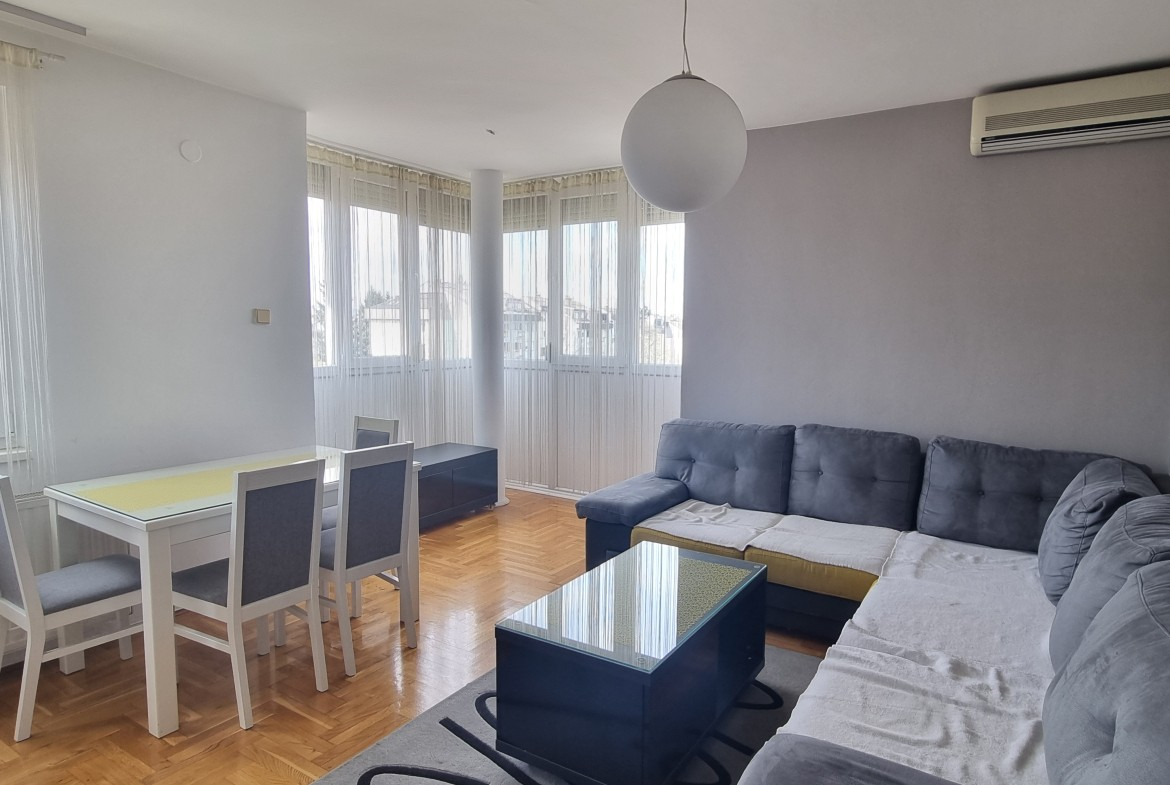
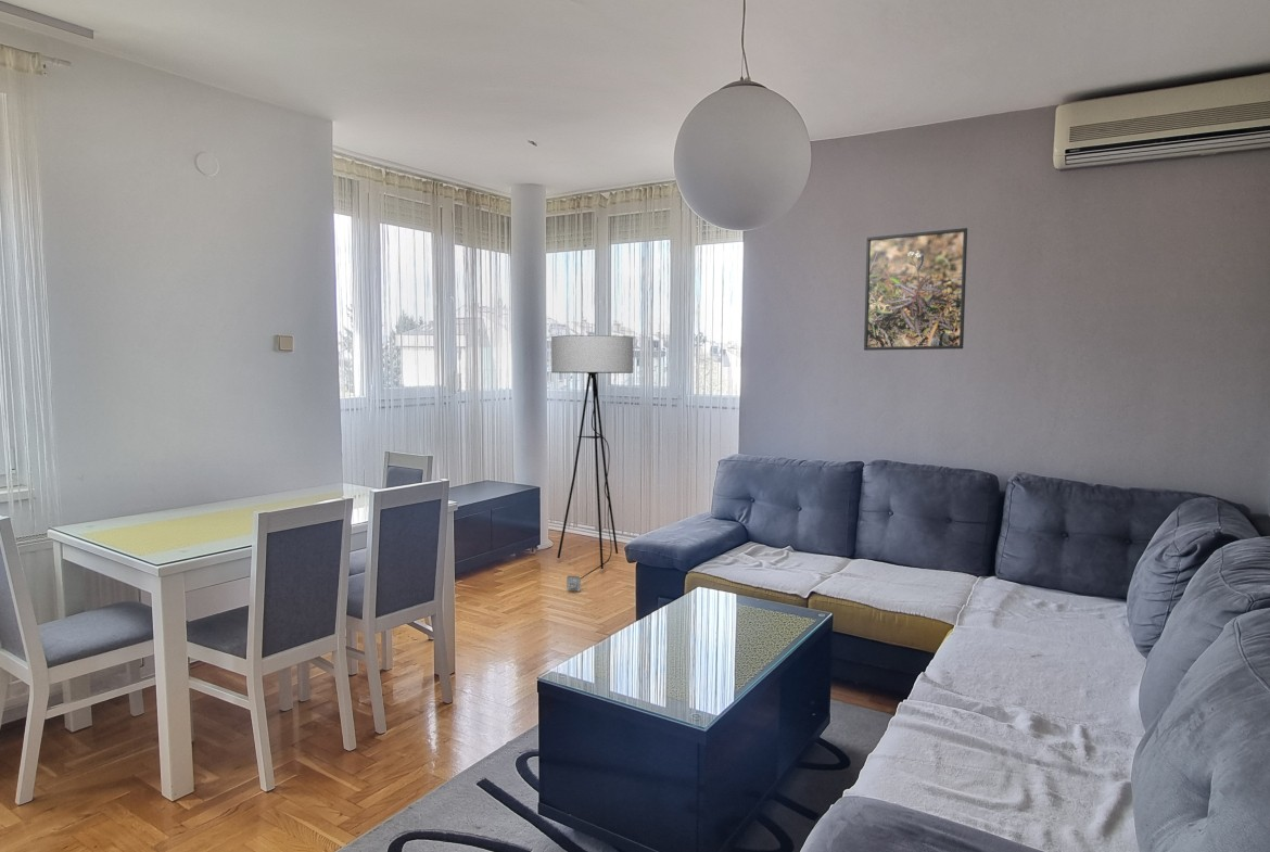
+ floor lamp (577, 455)
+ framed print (913, 291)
